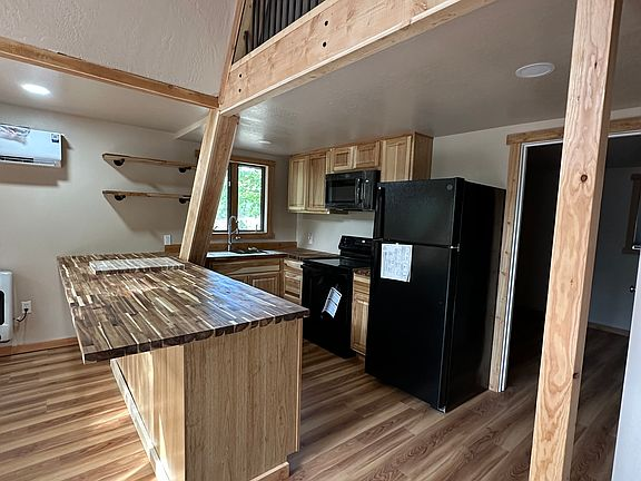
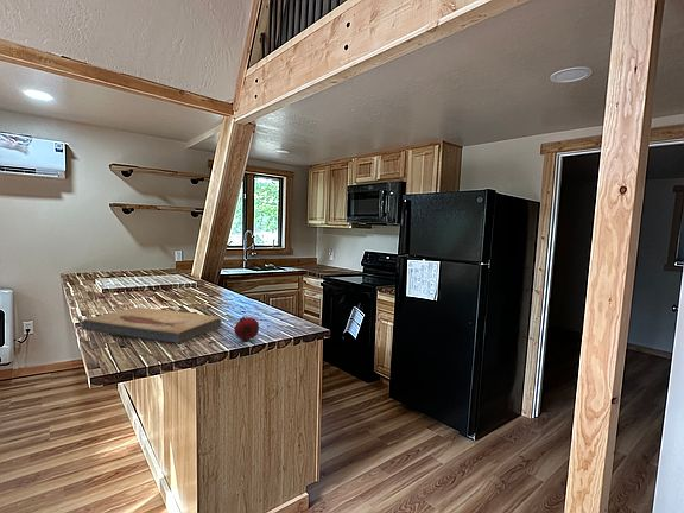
+ fruit (246, 327)
+ fish fossil (154, 322)
